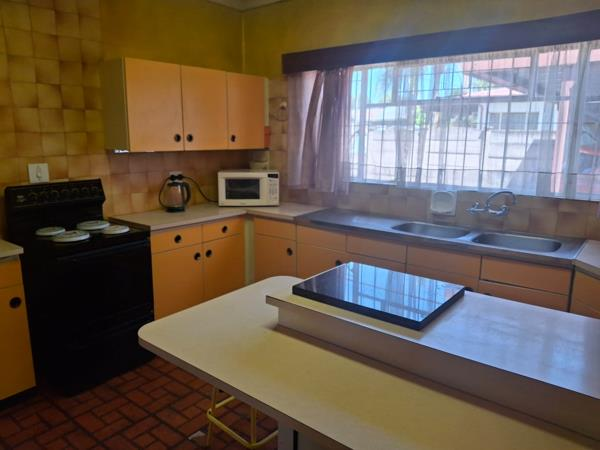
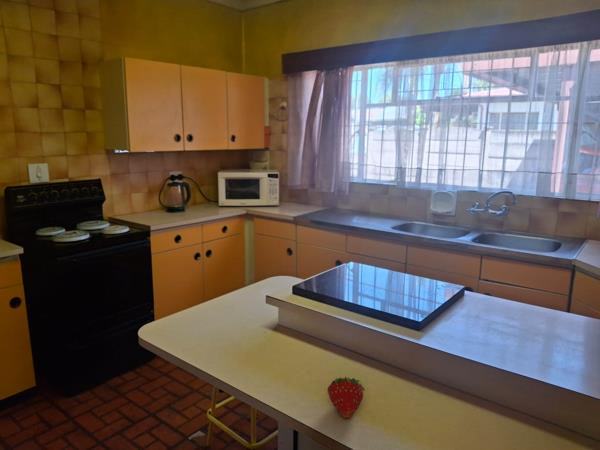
+ fruit (345, 392)
